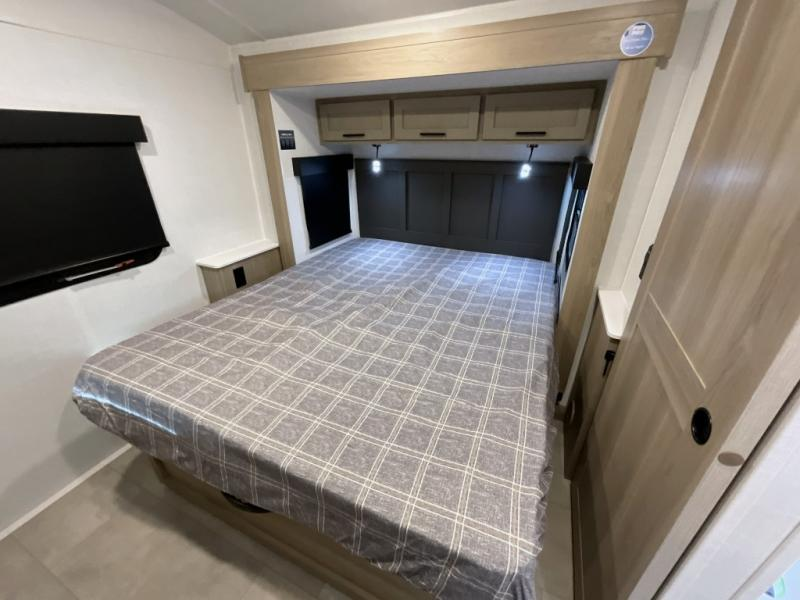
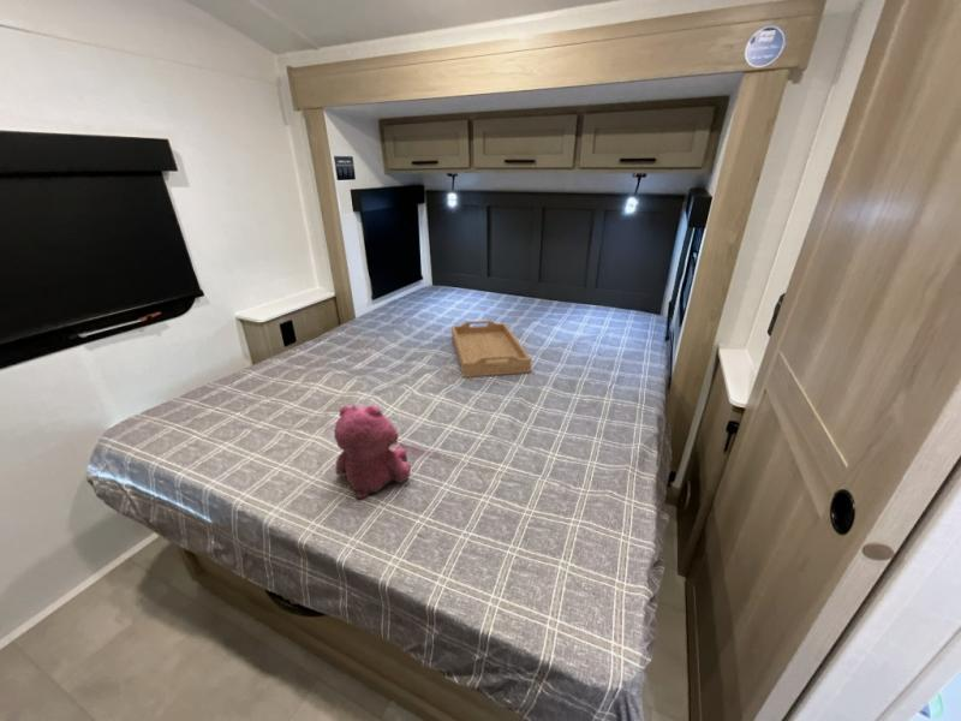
+ serving tray (487, 345)
+ teddy bear (368, 440)
